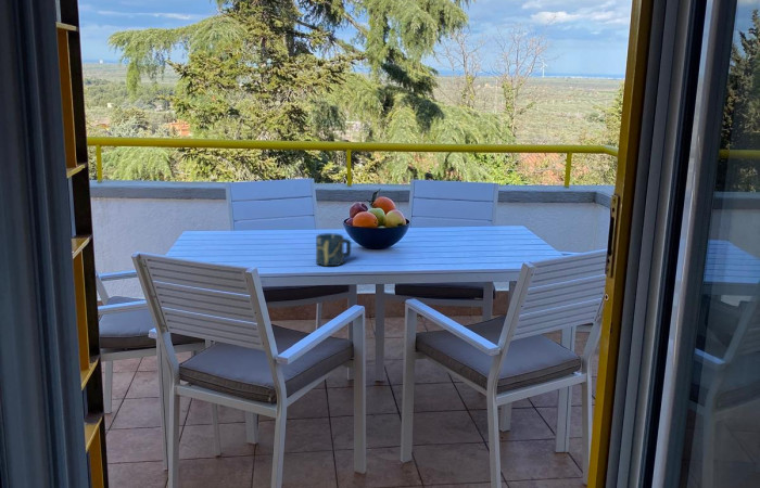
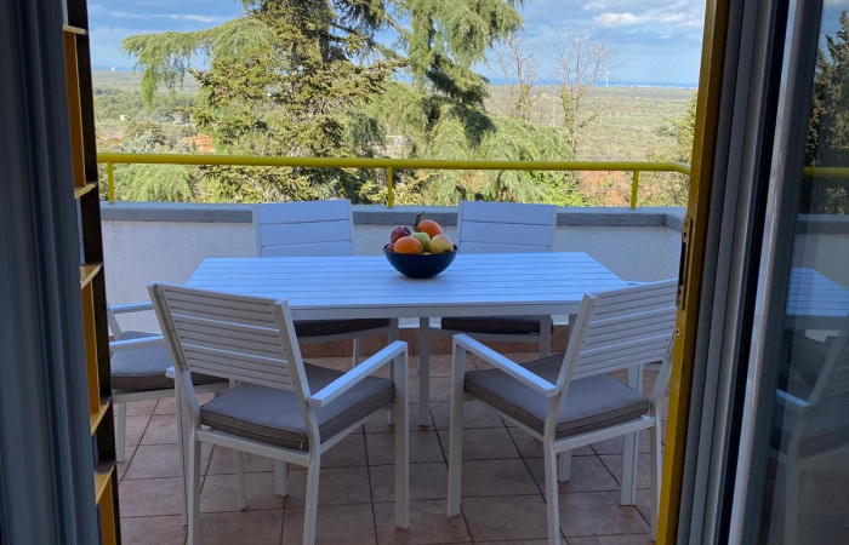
- cup (333, 248)
